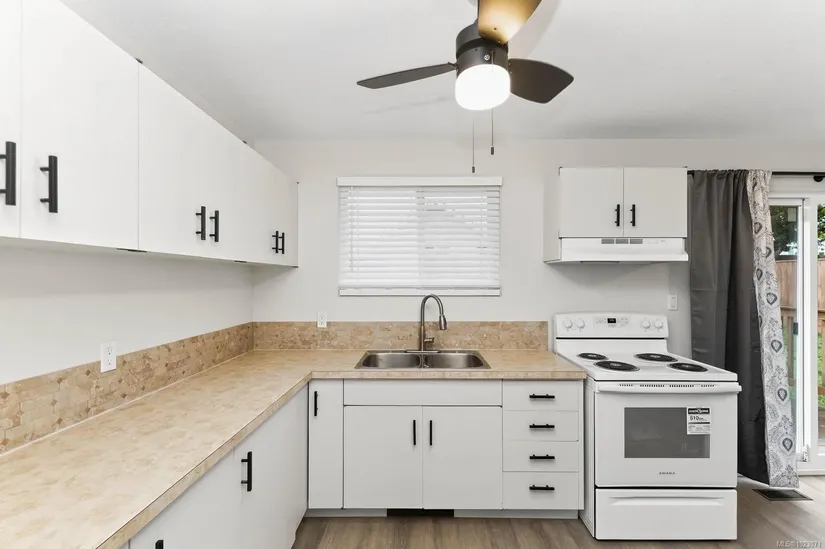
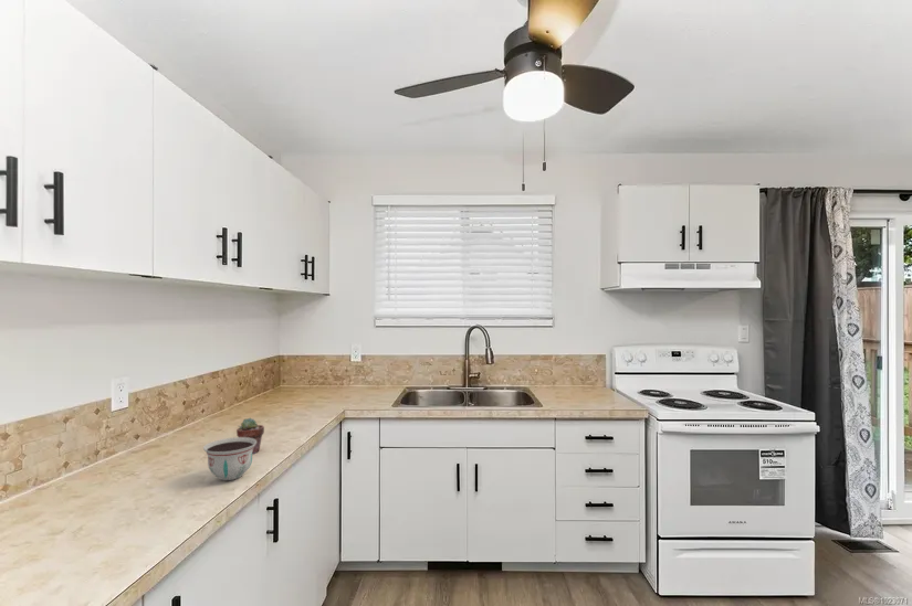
+ bowl (230, 460)
+ potted succulent (250, 434)
